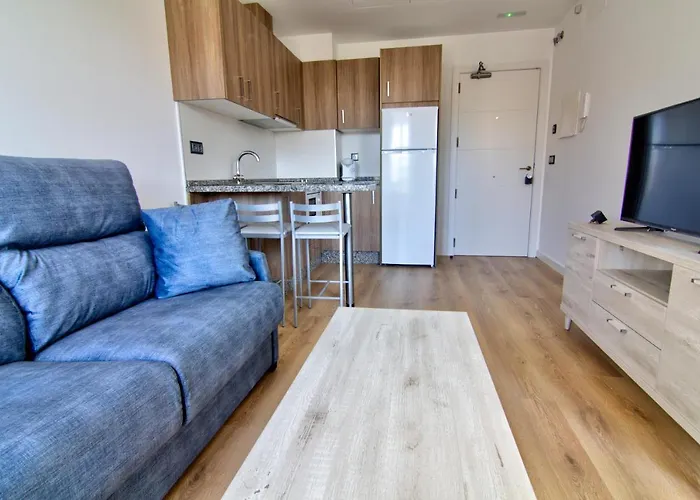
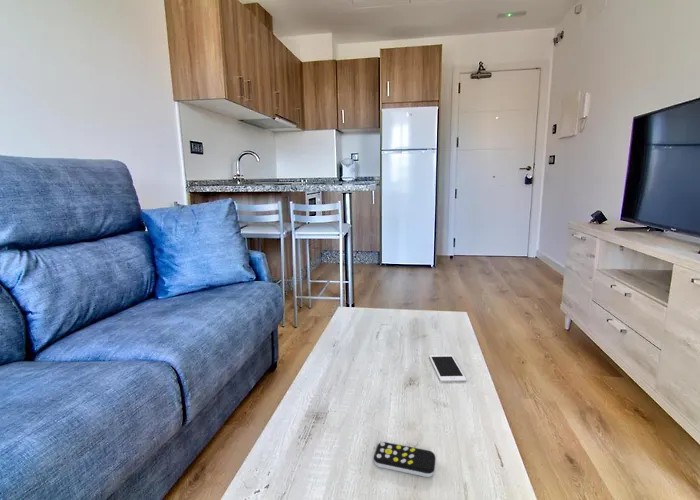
+ remote control (404, 458)
+ cell phone (446, 367)
